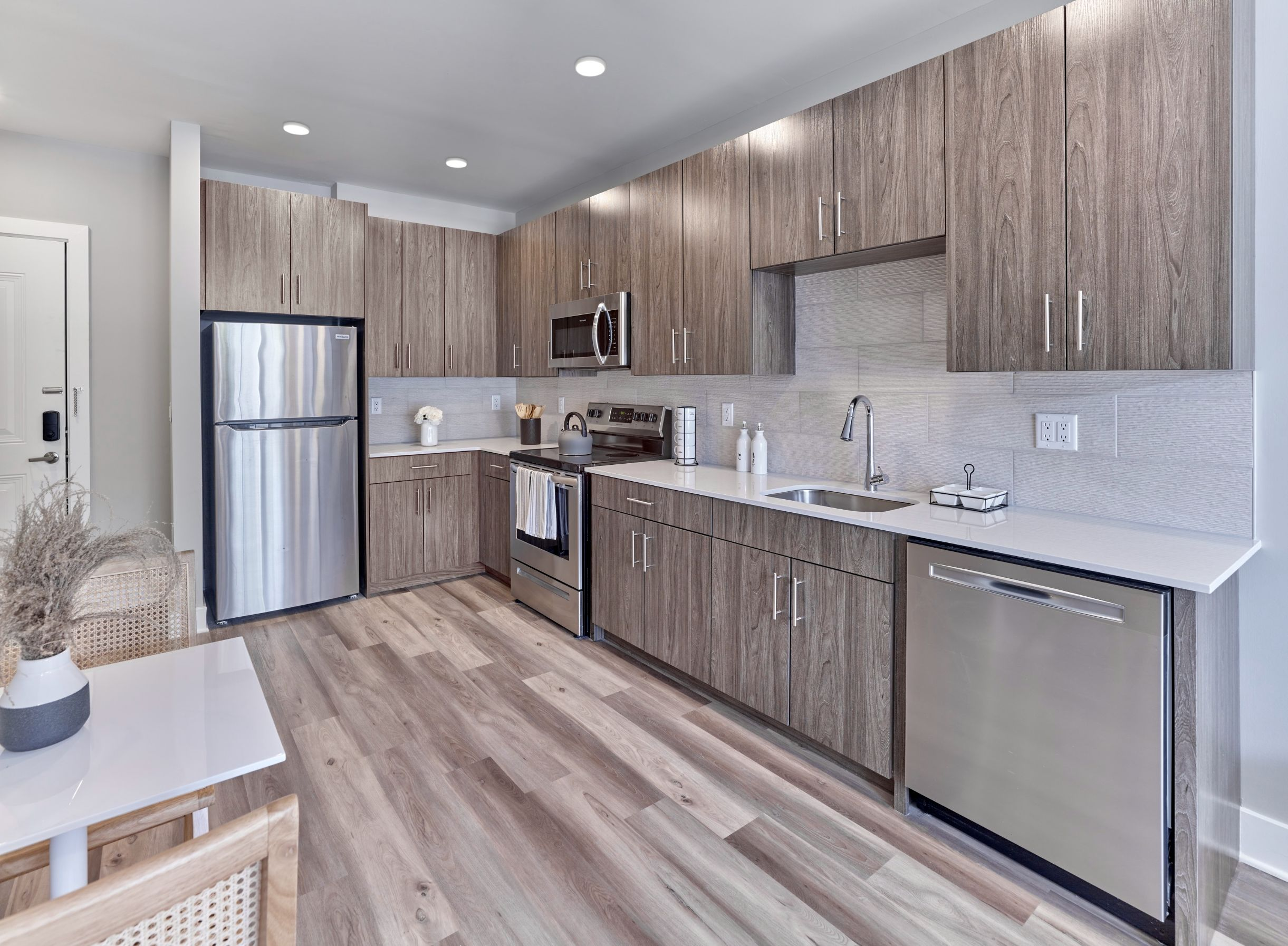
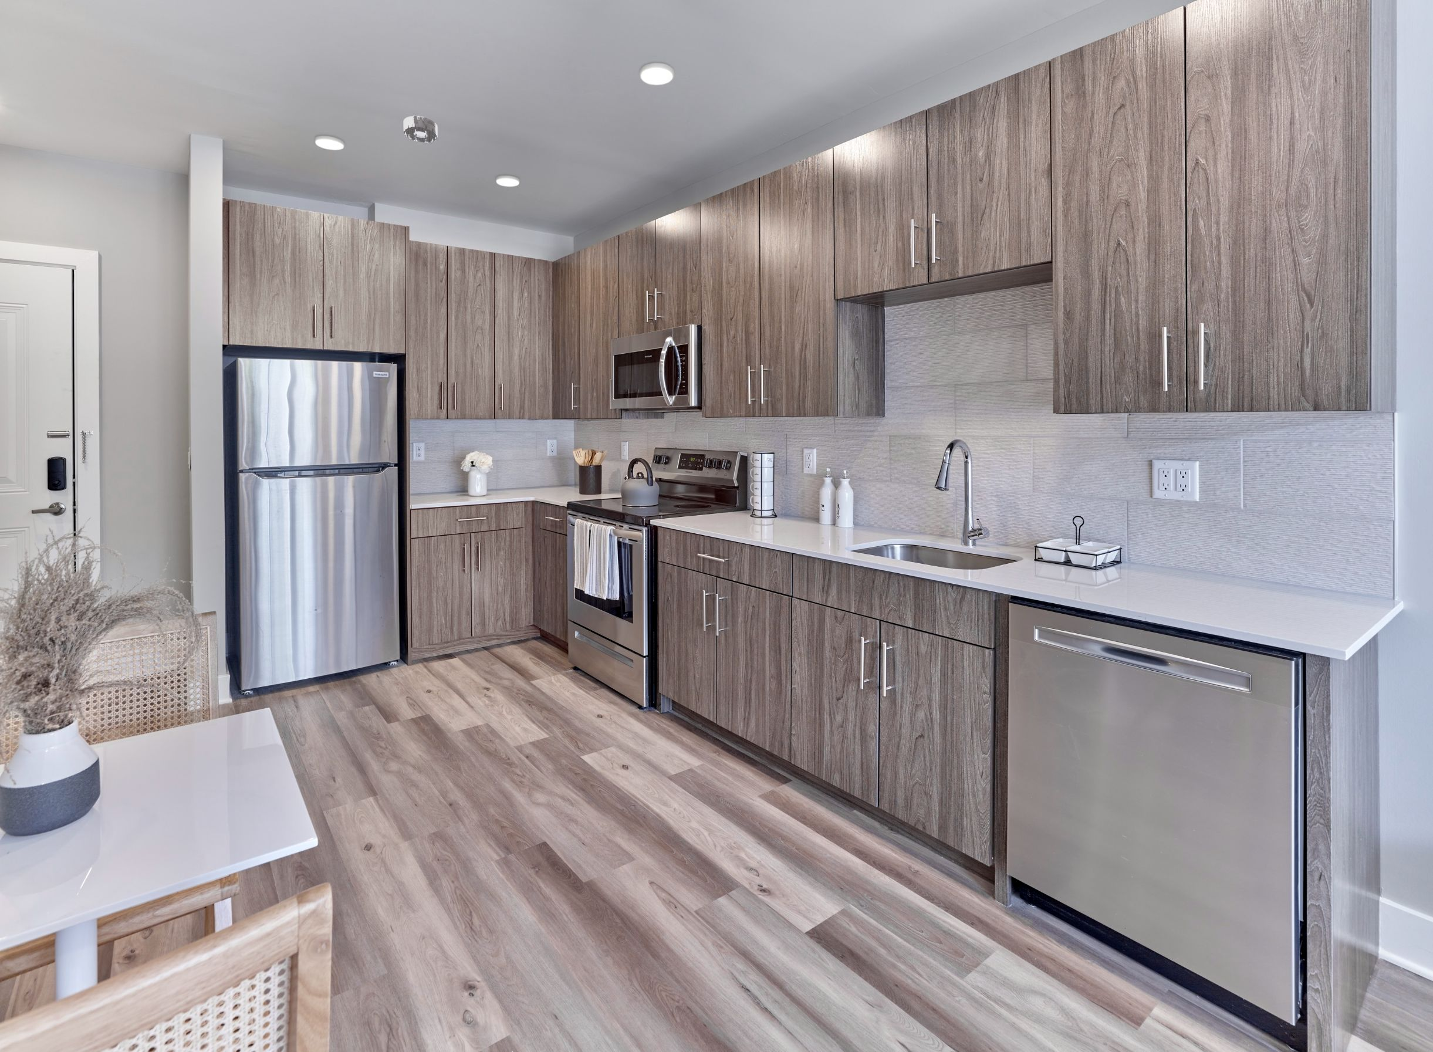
+ smoke detector (421, 129)
